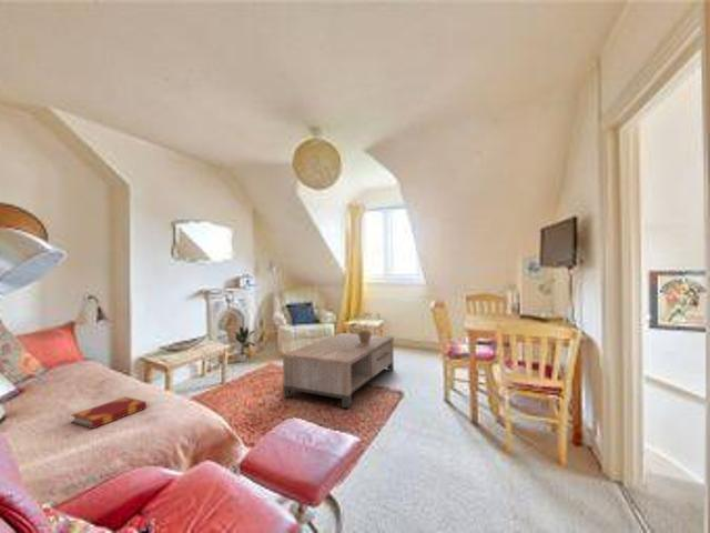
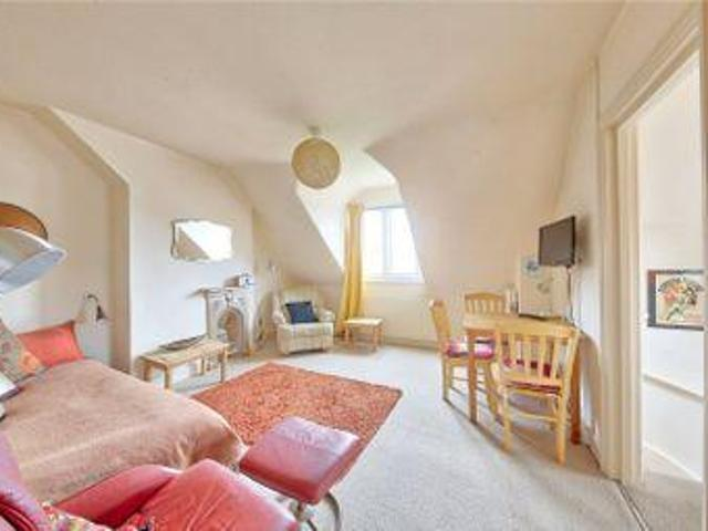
- potted plant (244, 344)
- coffee table (344, 363)
- hardback book (110, 411)
- potted plant (365, 328)
